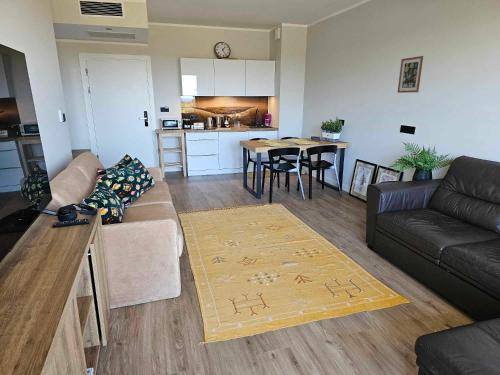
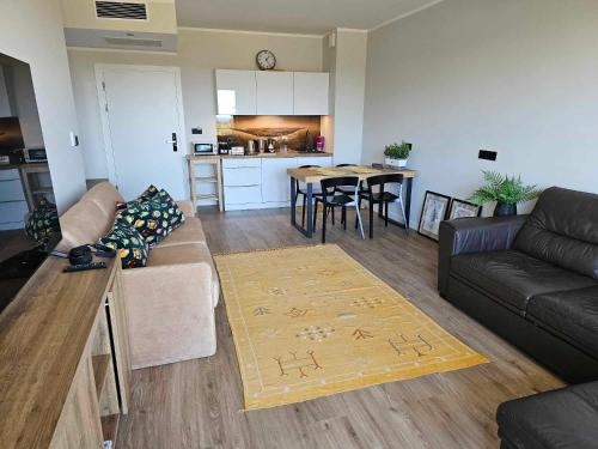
- wall art (409, 75)
